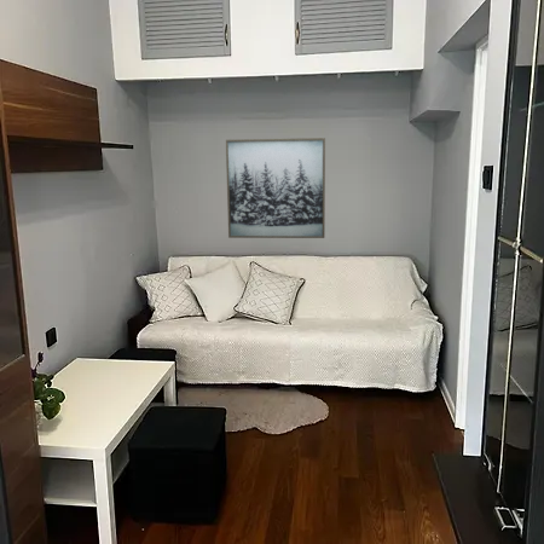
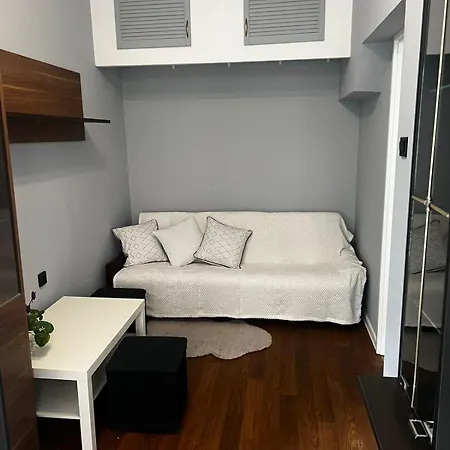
- wall art (276, 189)
